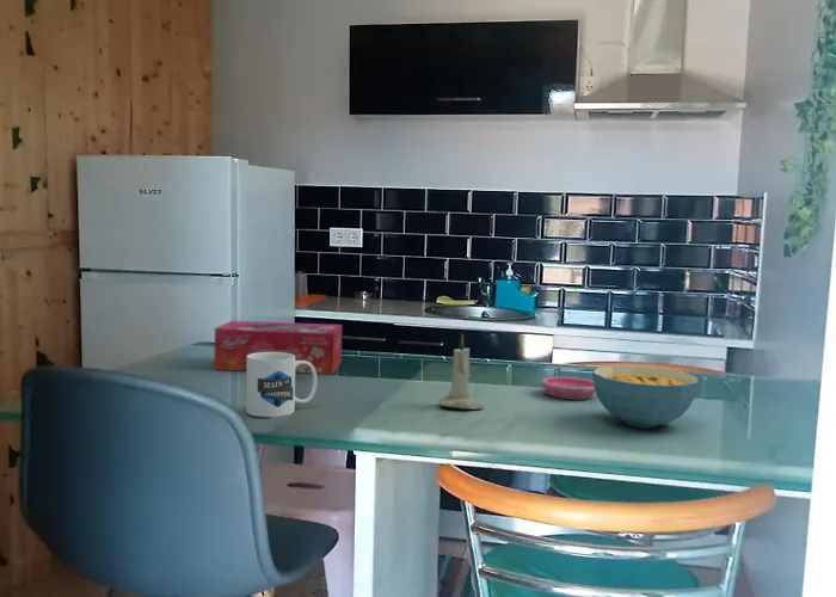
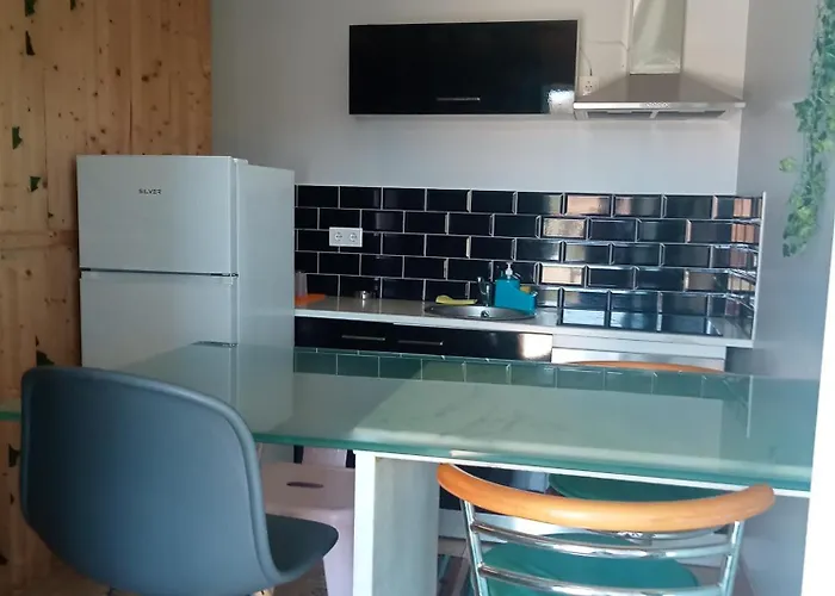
- candle (462, 370)
- saucer (568, 388)
- tissue box (279, 346)
- cereal bowl (643, 399)
- mug (278, 383)
